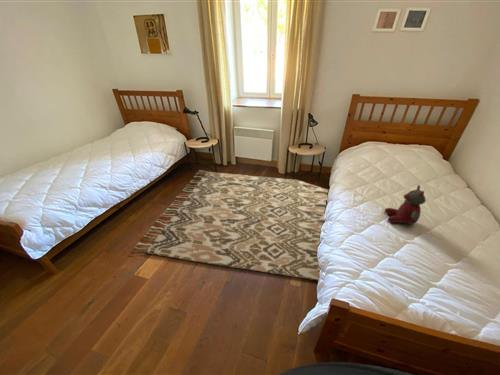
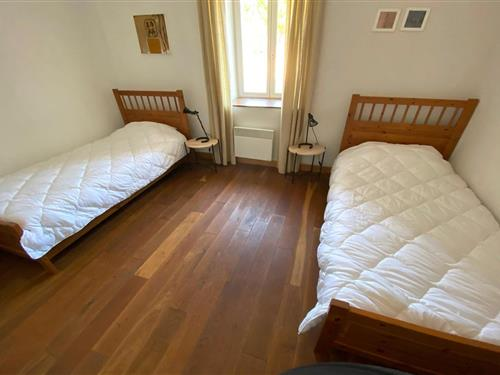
- stuffed bear (406, 204)
- rug (281, 212)
